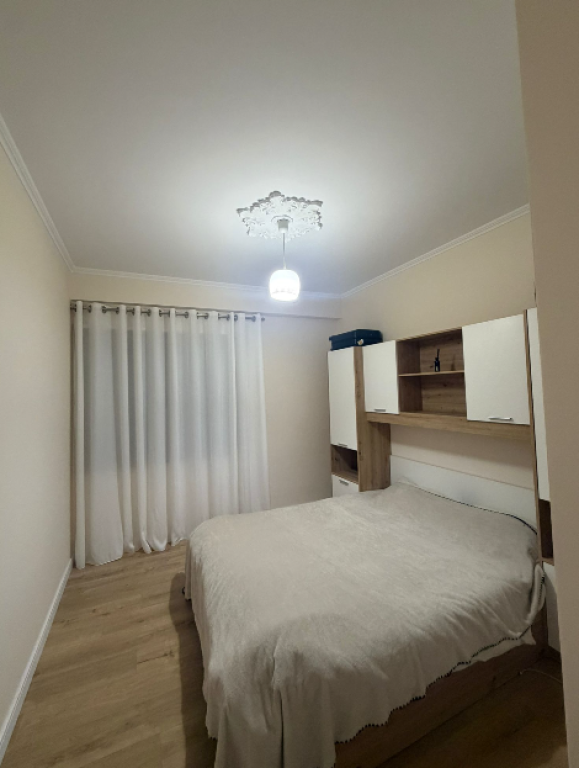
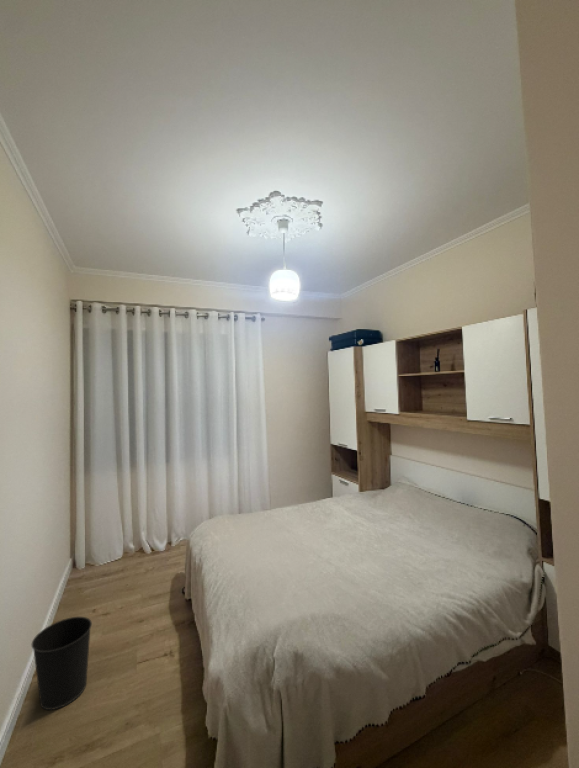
+ wastebasket (63, 662)
